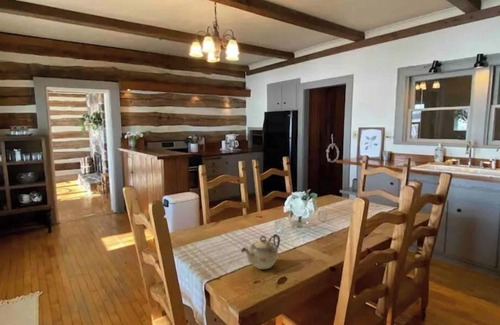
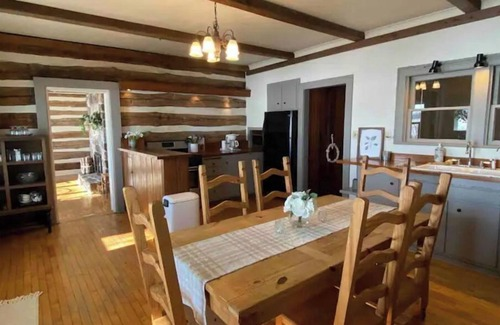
- teapot (261, 251)
